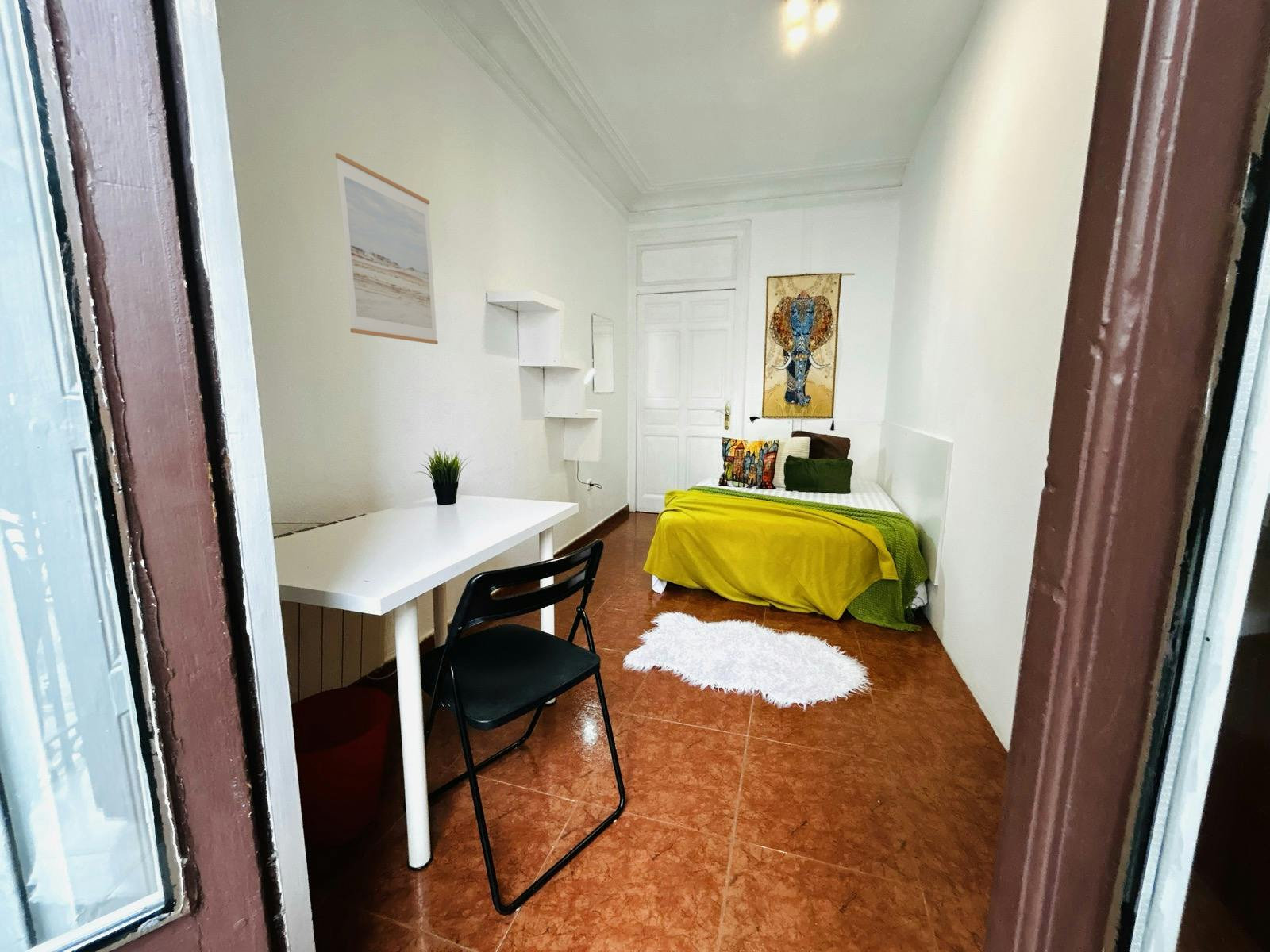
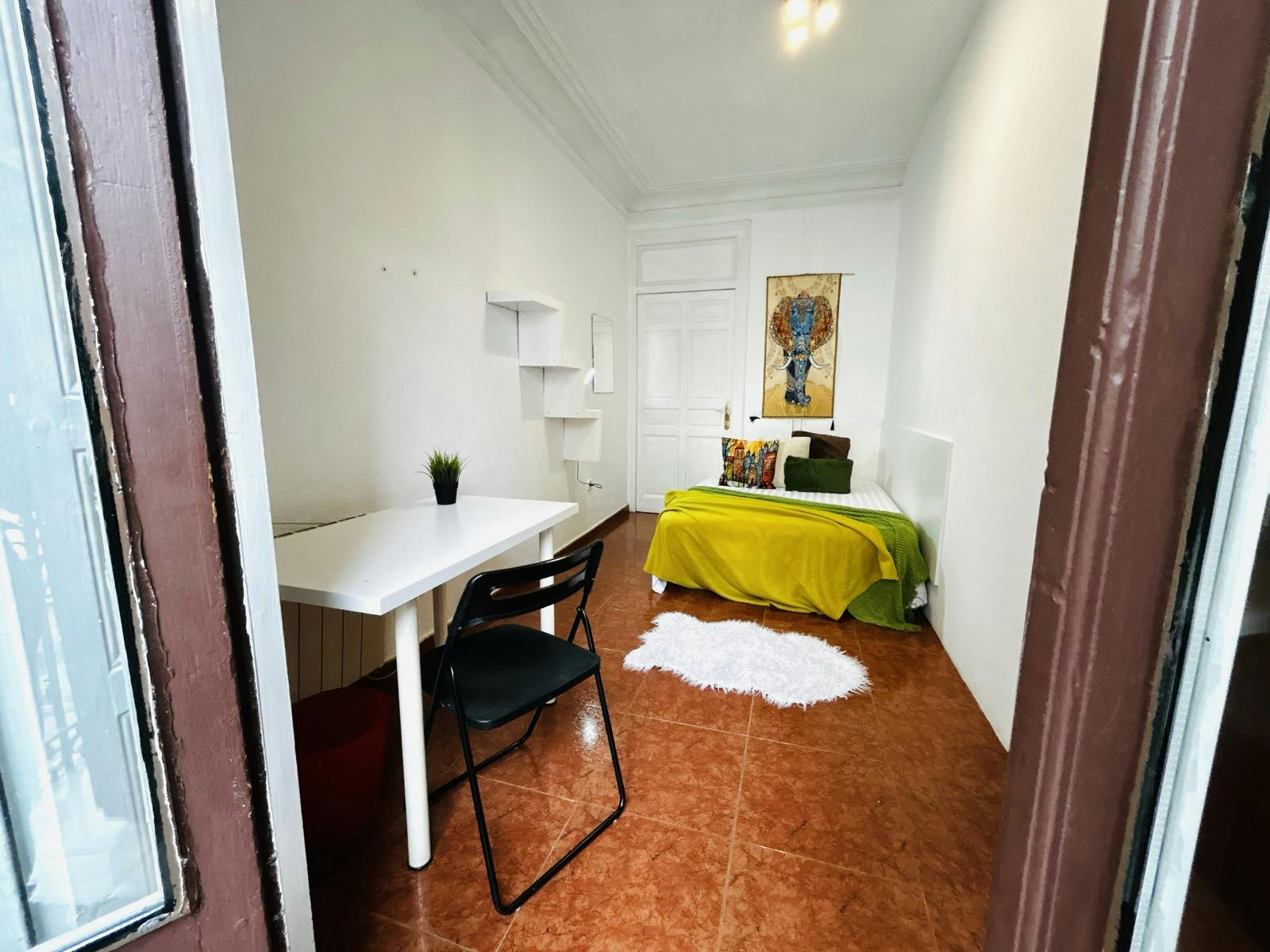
- wall art (393, 261)
